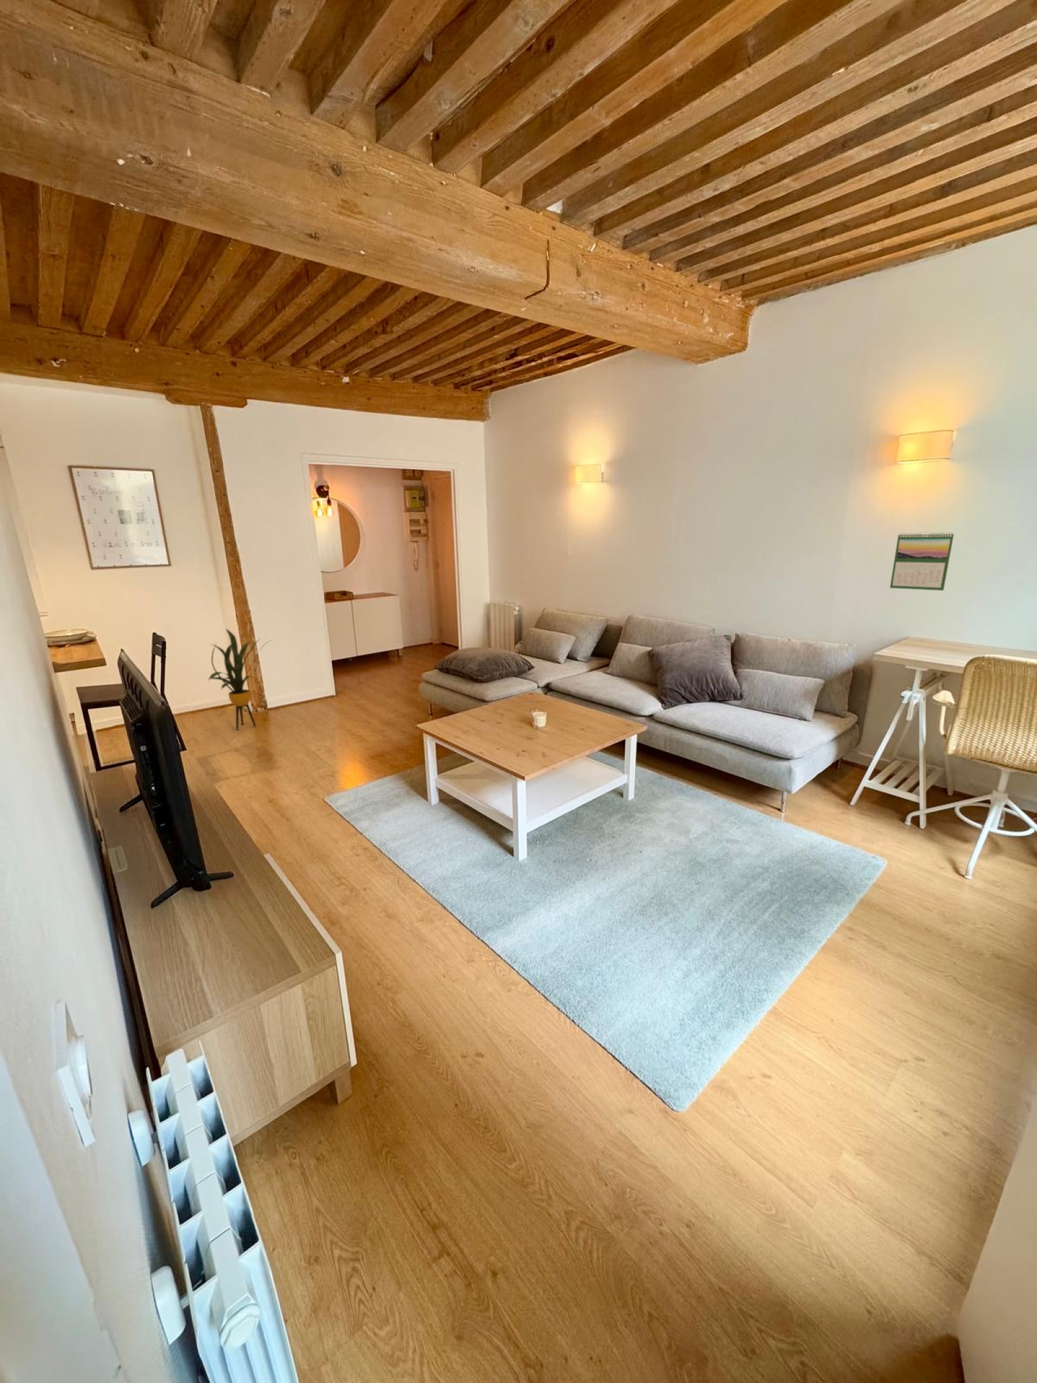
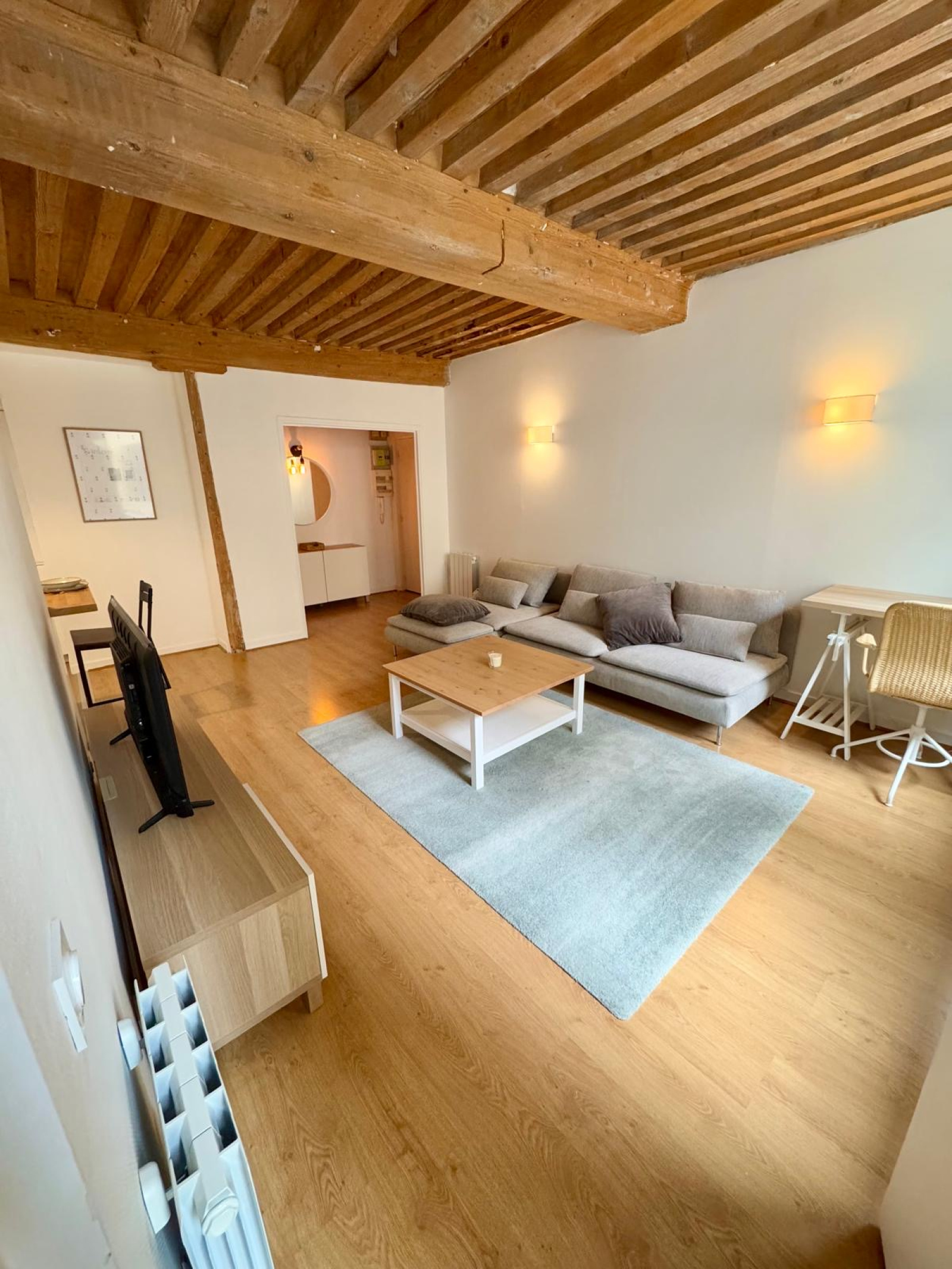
- house plant (241, 679)
- calendar (920, 561)
